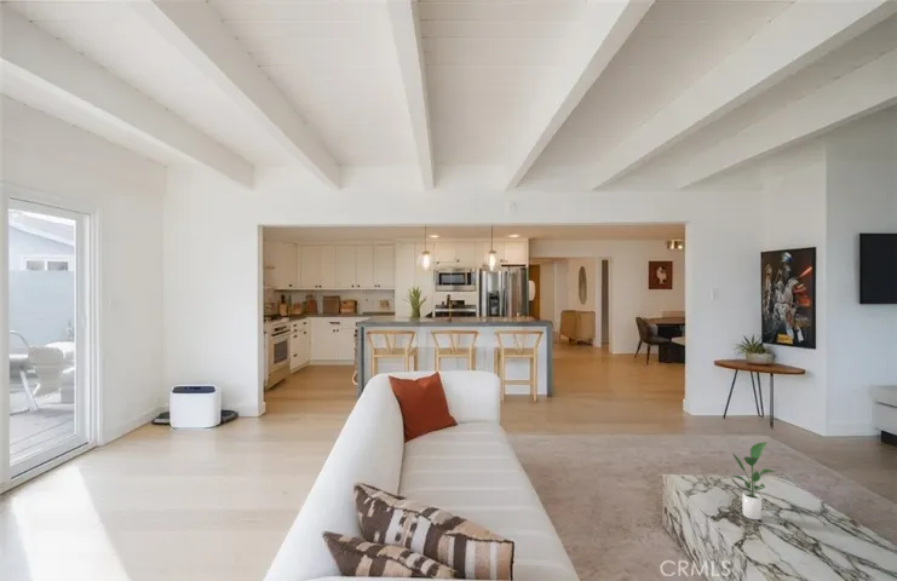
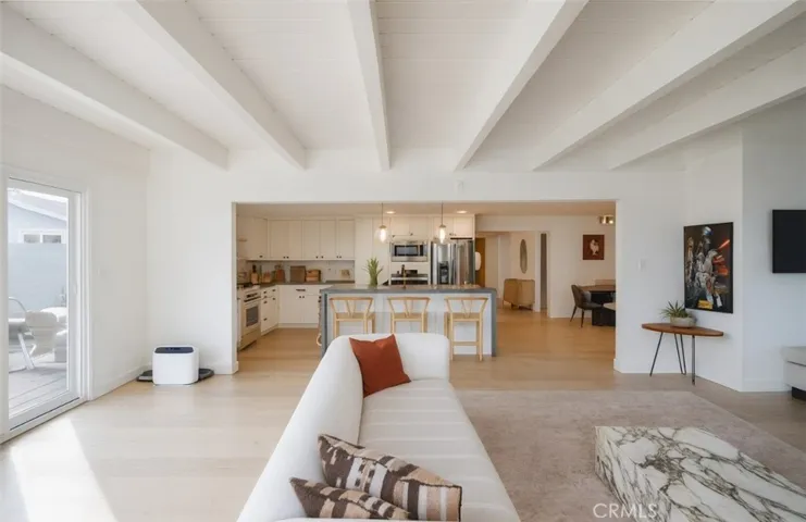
- potted plant (748, 478)
